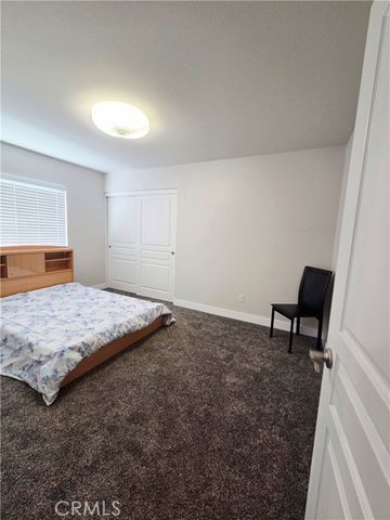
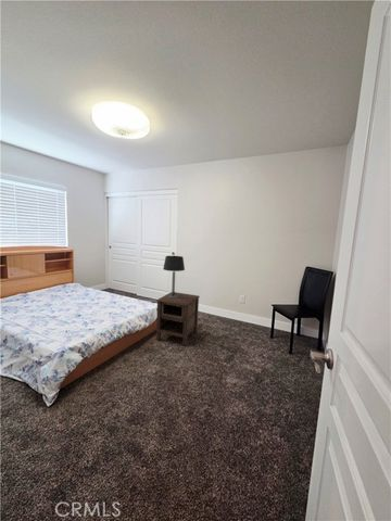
+ table lamp (173, 277)
+ nightstand (178, 317)
